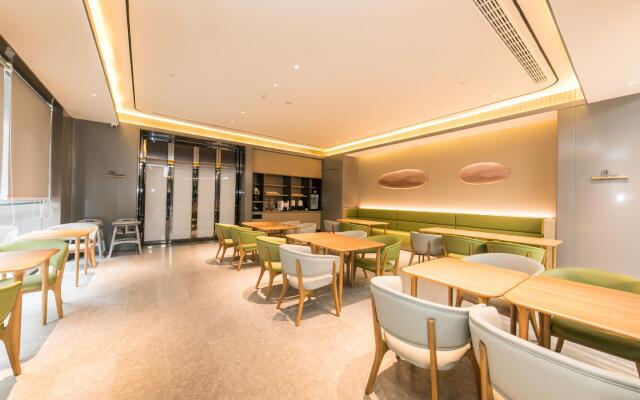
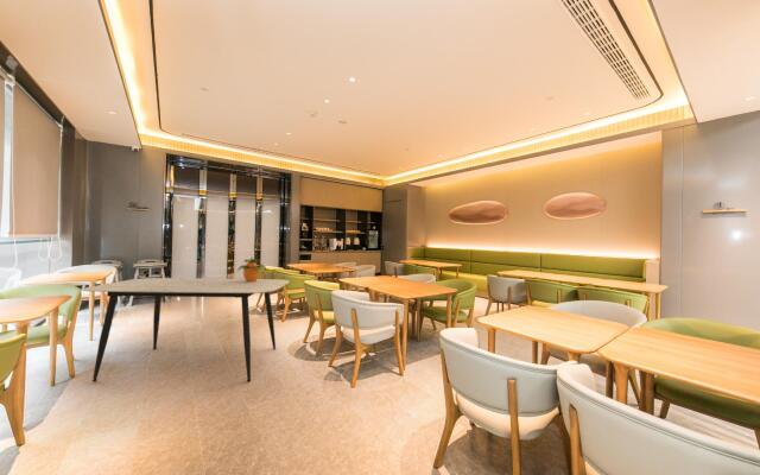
+ dining table (197, 296)
+ potted plant (249, 268)
